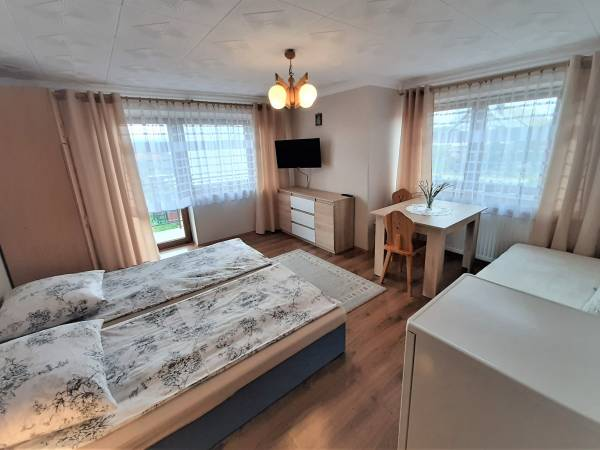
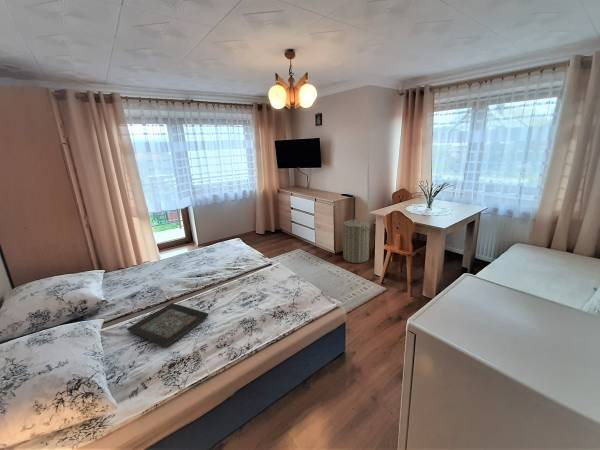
+ laundry hamper (356, 238)
+ decorative tray (169, 322)
